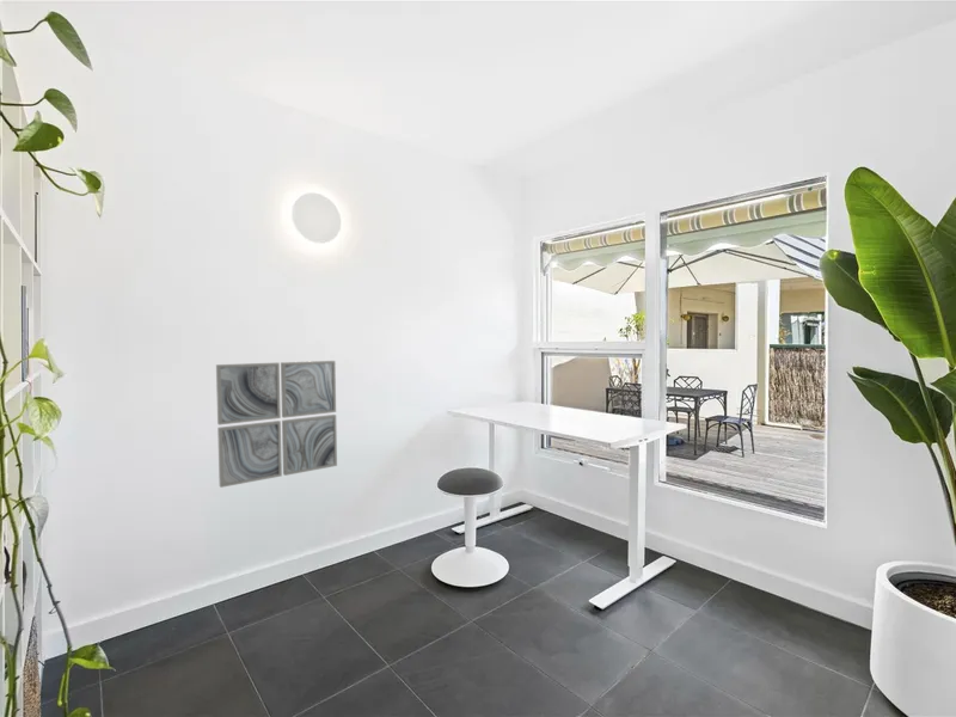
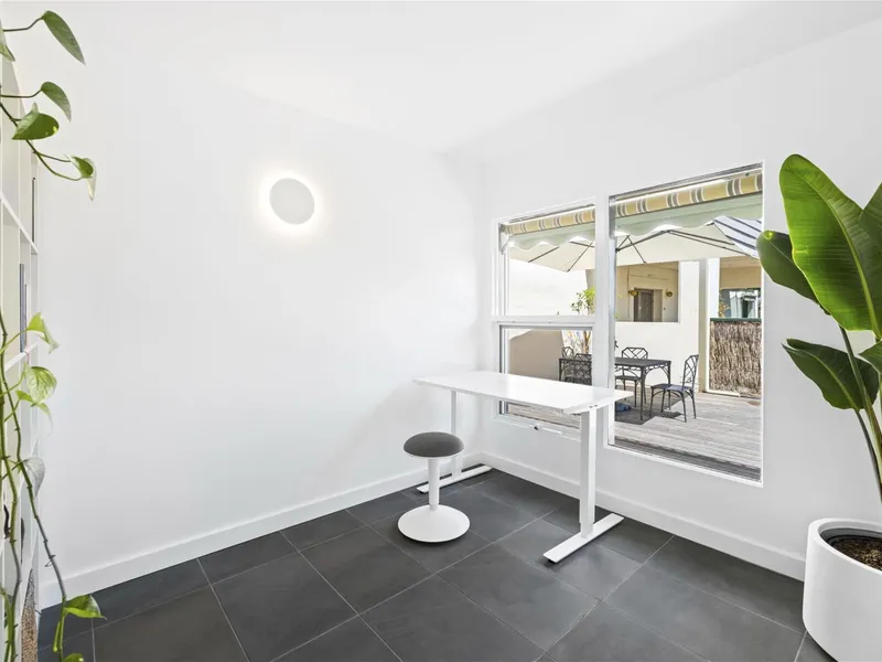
- wall art (280, 417)
